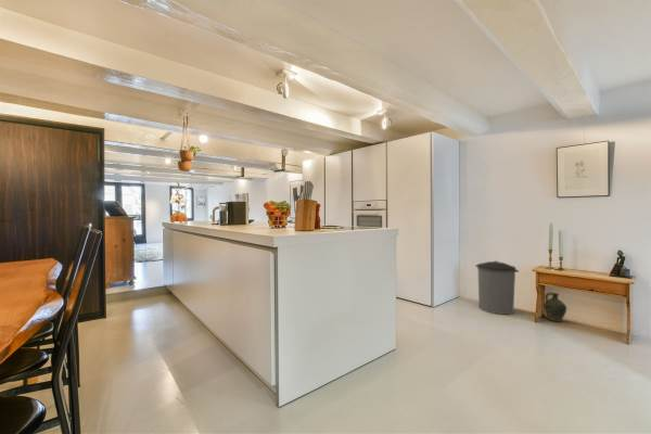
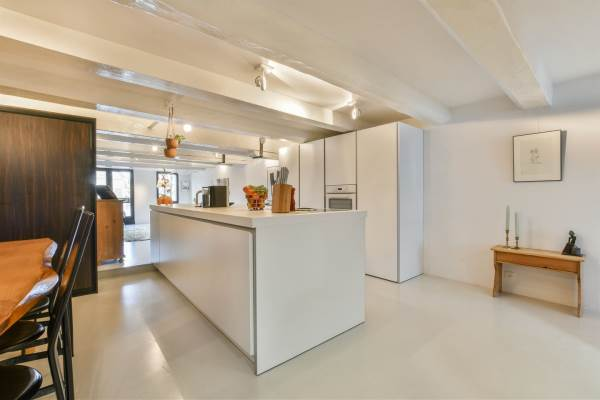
- trash can (496, 285)
- ceramic jug (554, 306)
